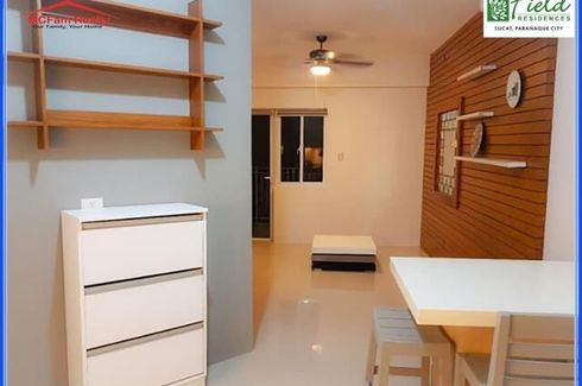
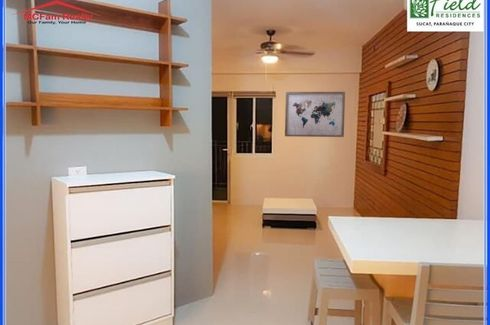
+ wall art (314, 114)
